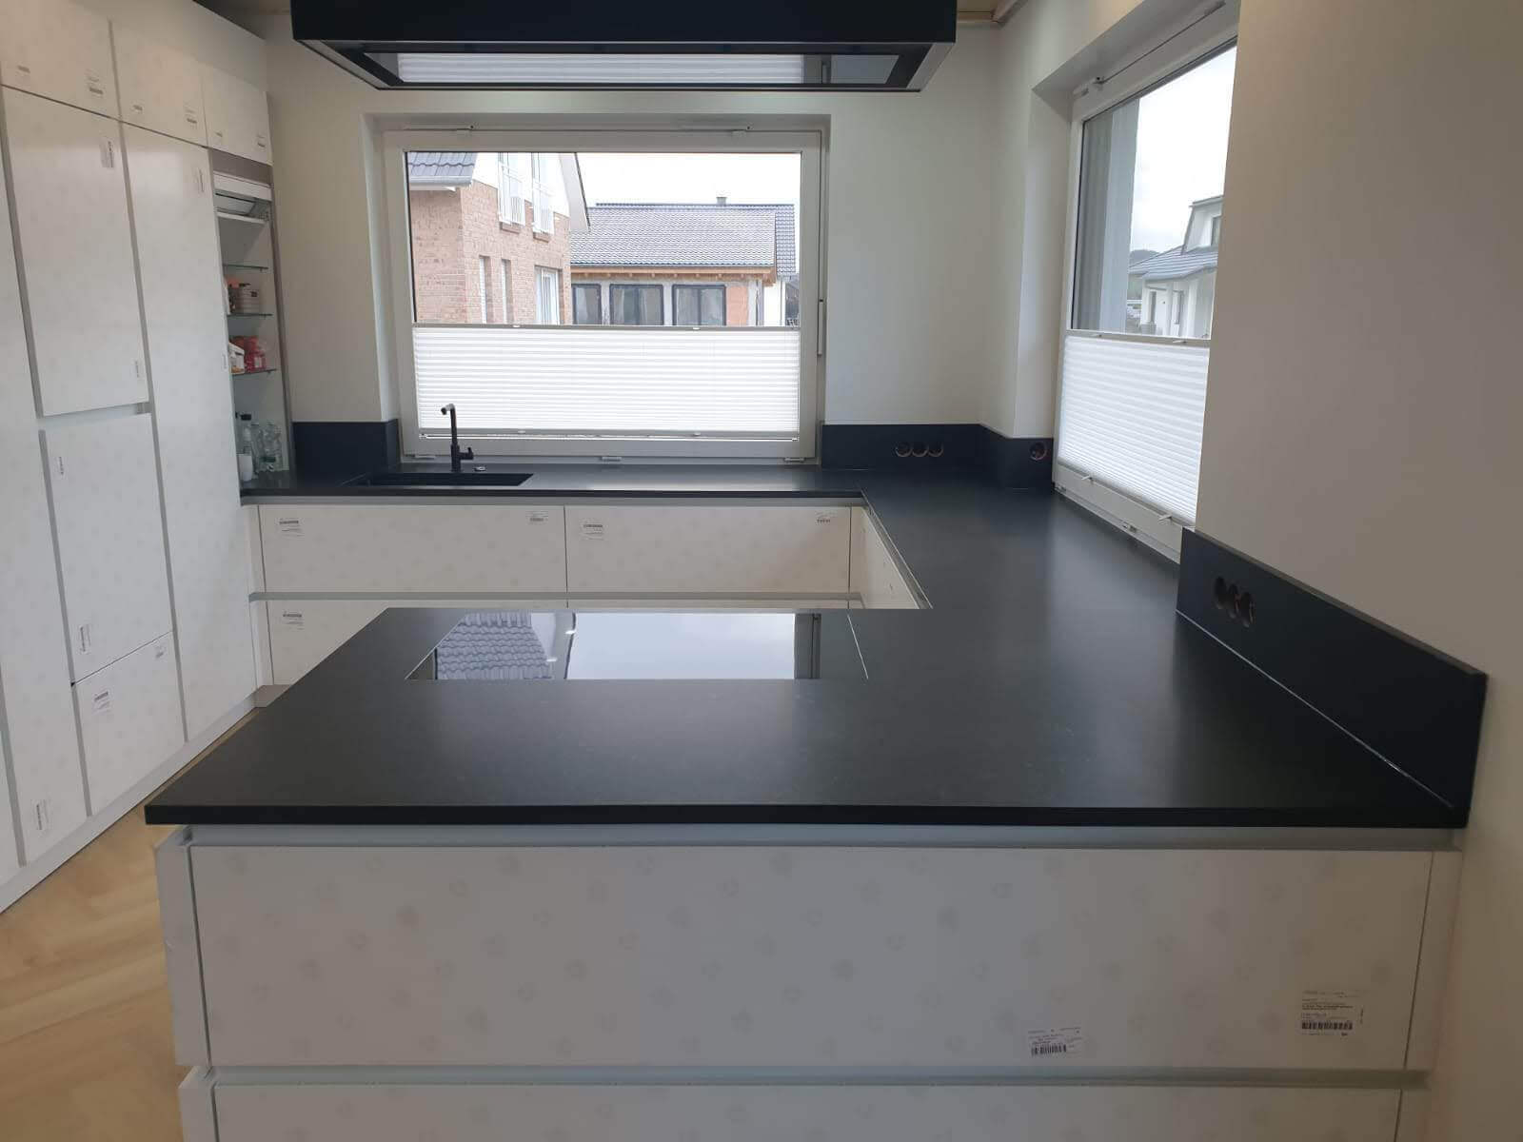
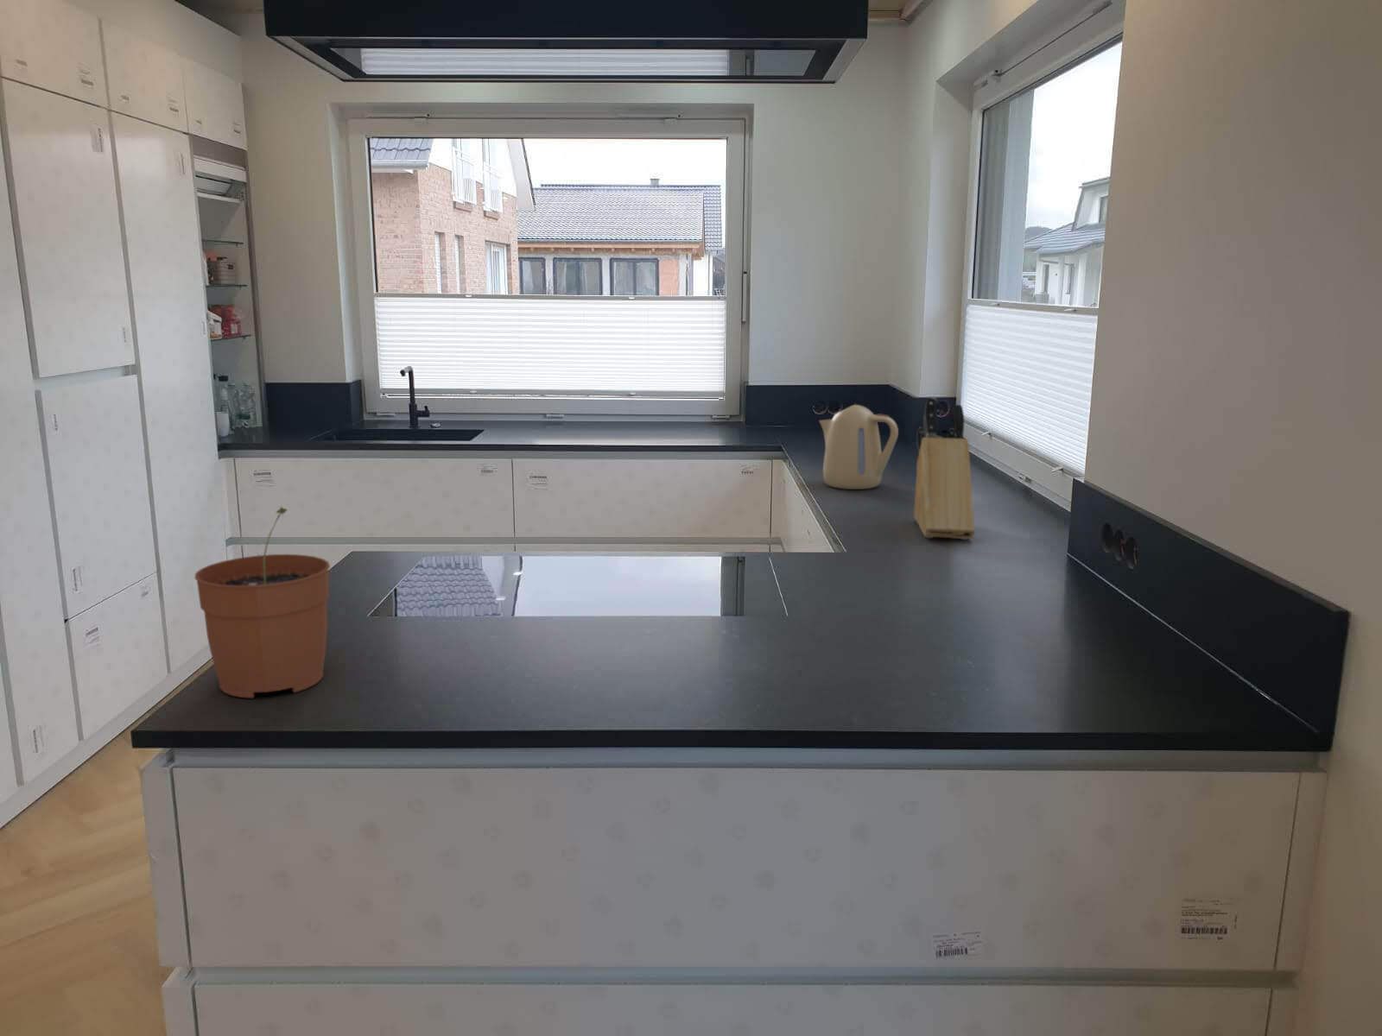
+ knife block (943, 465)
+ plant pot (266, 596)
+ kettle (856, 445)
